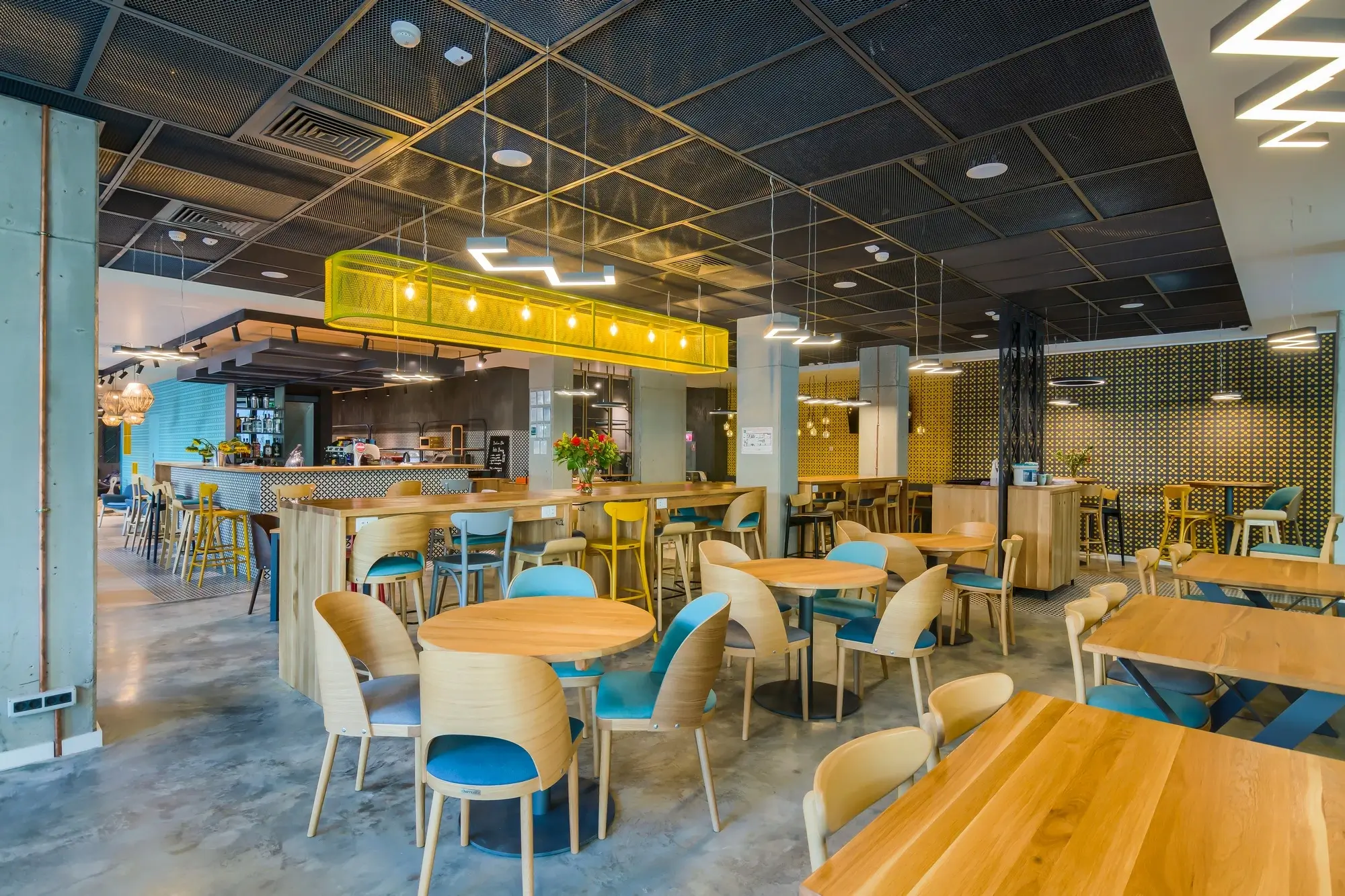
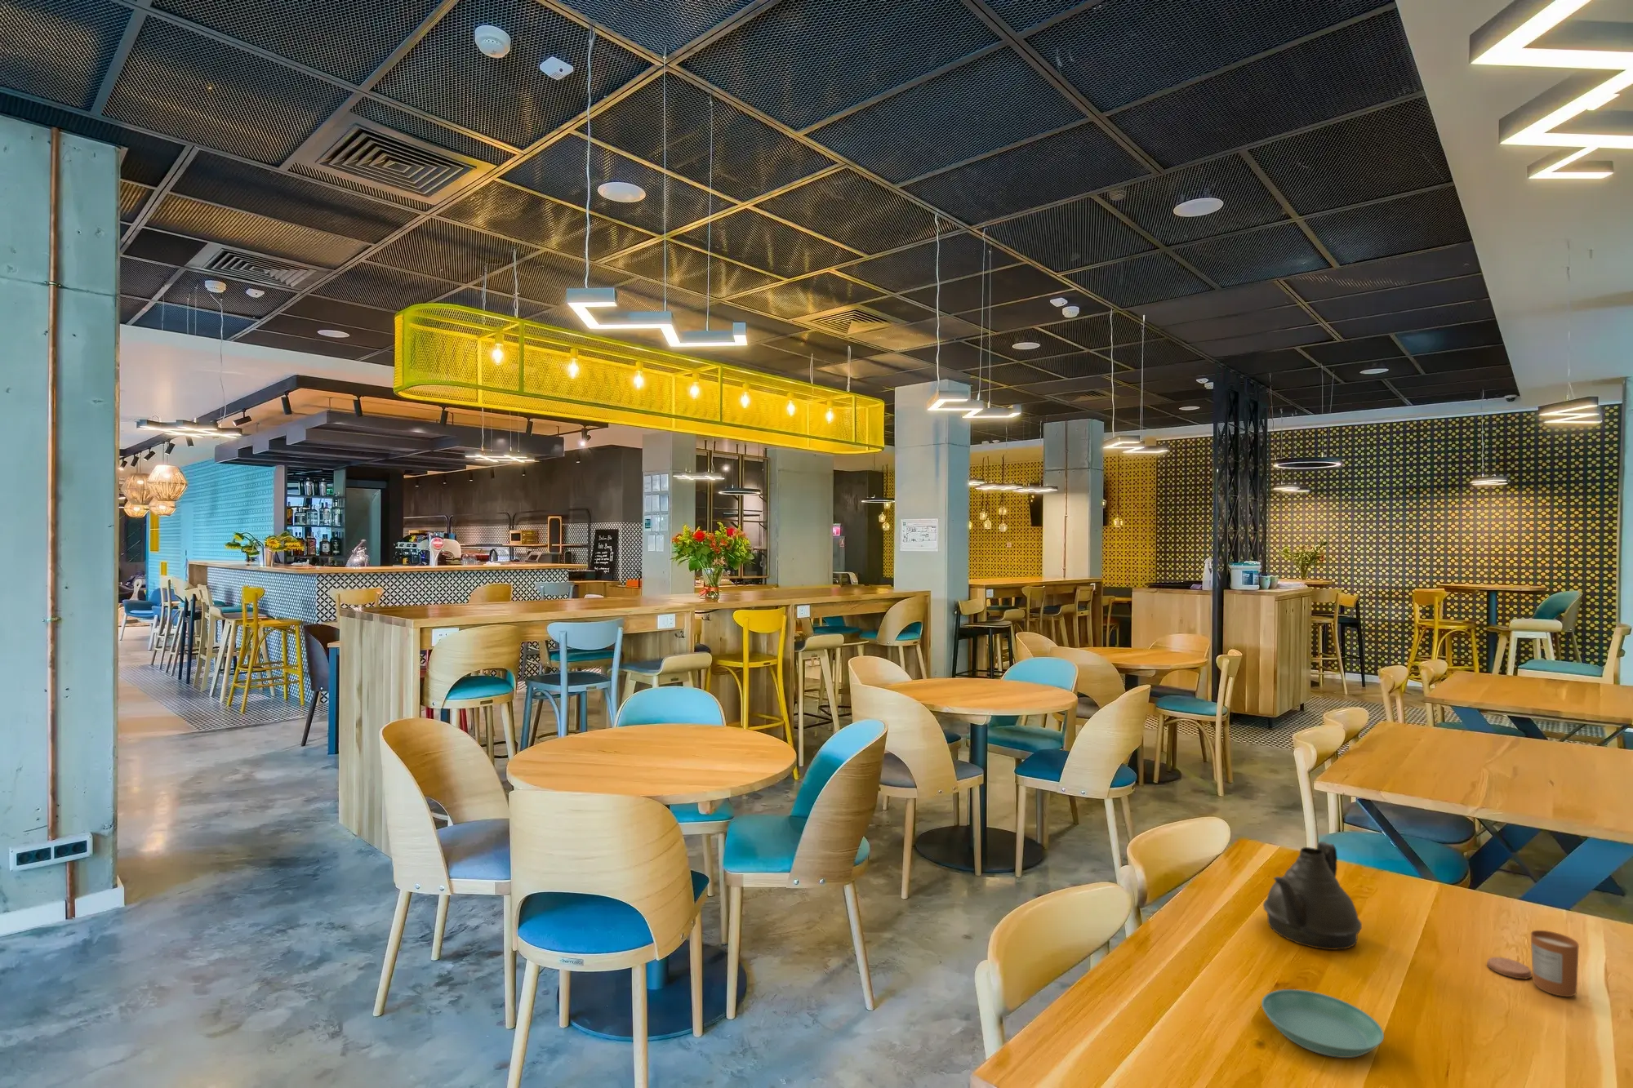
+ saucer (1320, 1026)
+ teapot (1303, 895)
+ candle (1532, 954)
